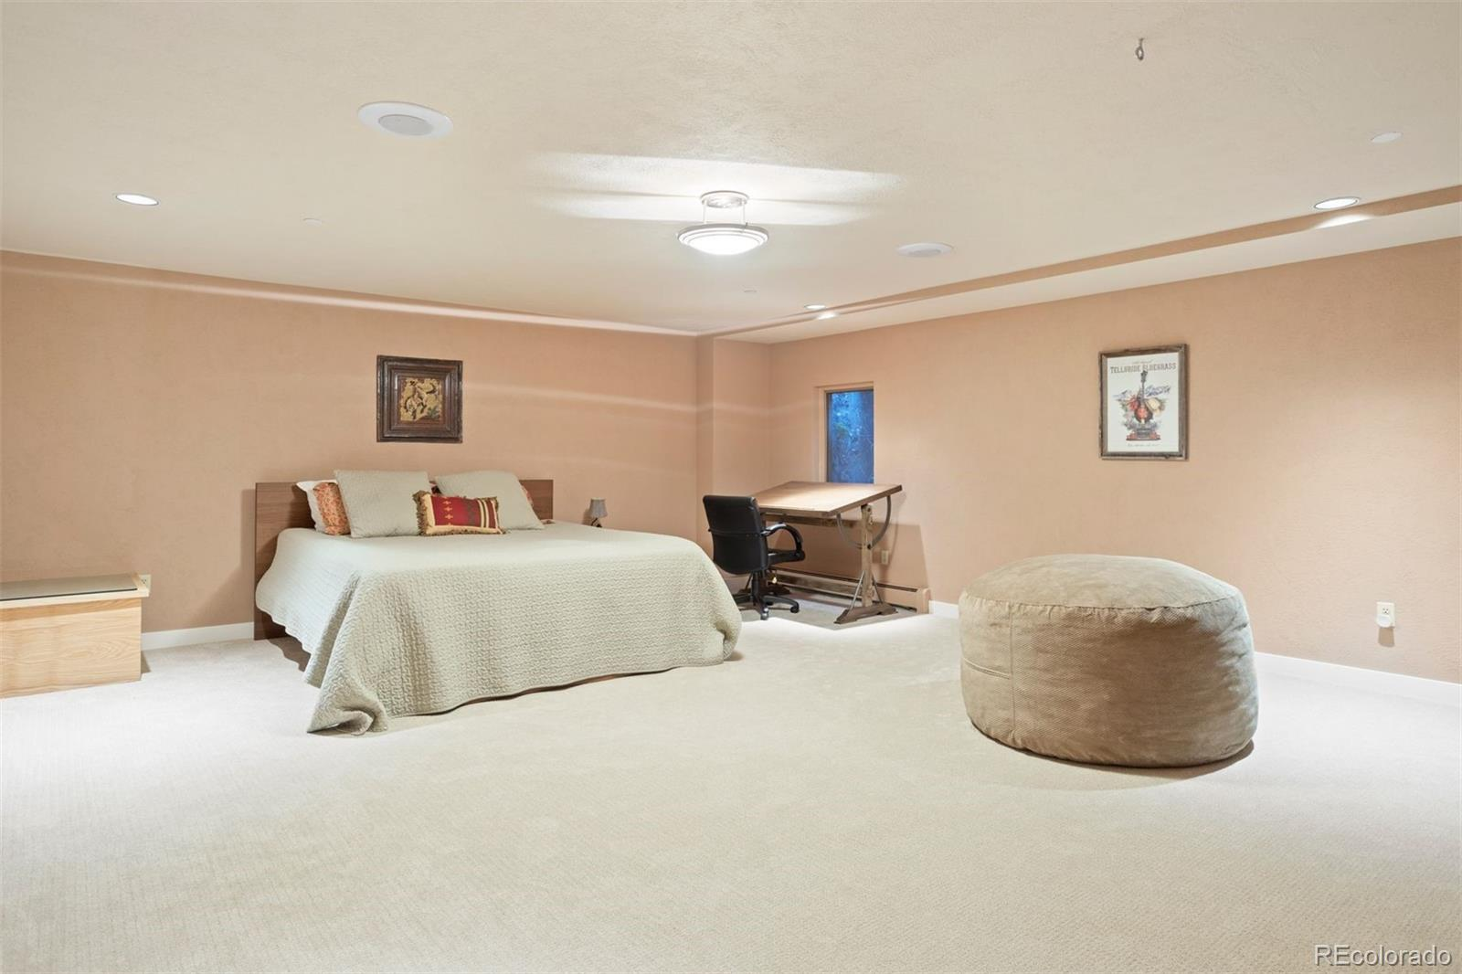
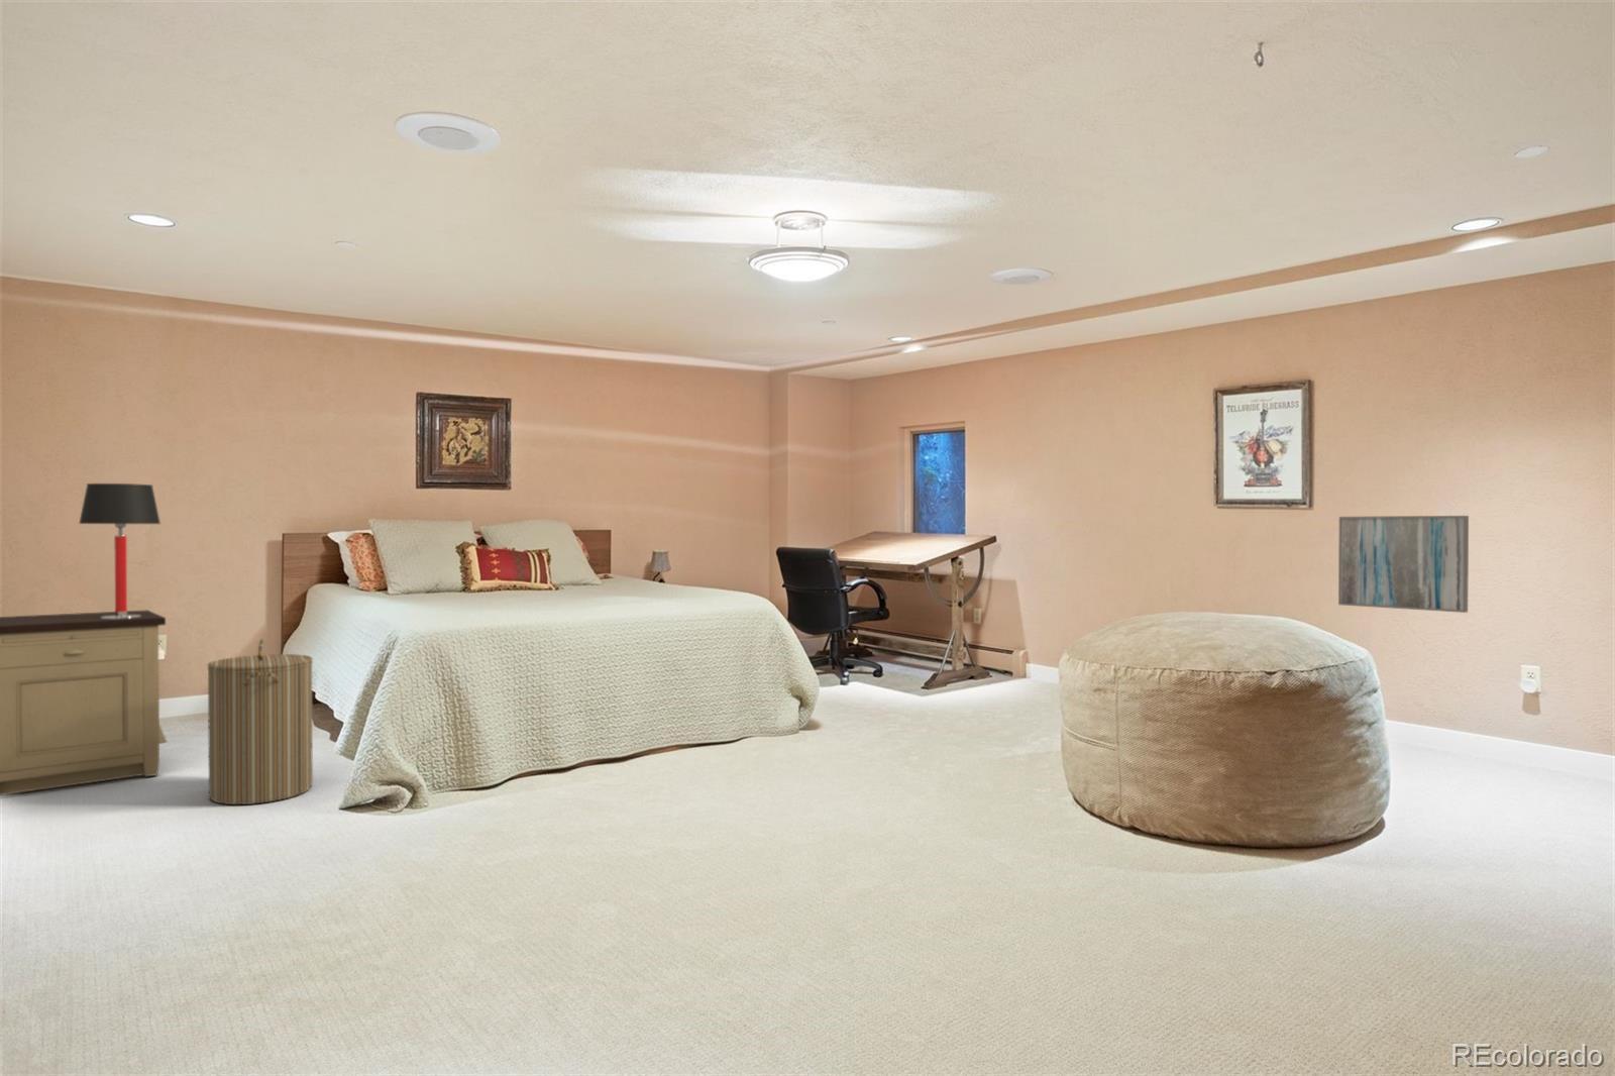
+ nightstand (68, 697)
+ laundry hamper (262, 715)
+ wall art (1400, 562)
+ table lamp (120, 550)
